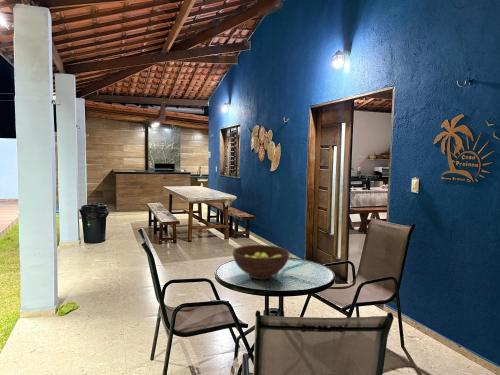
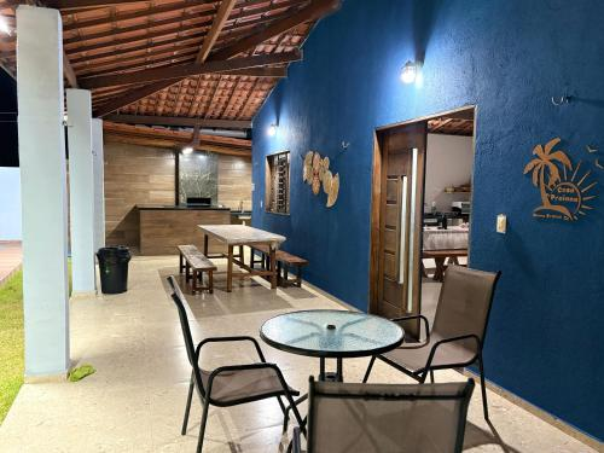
- fruit bowl (260, 264)
